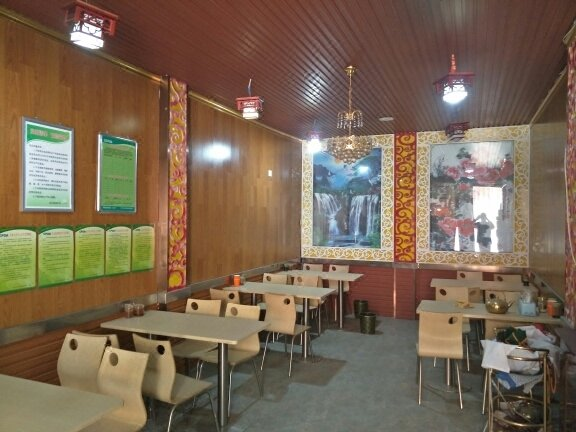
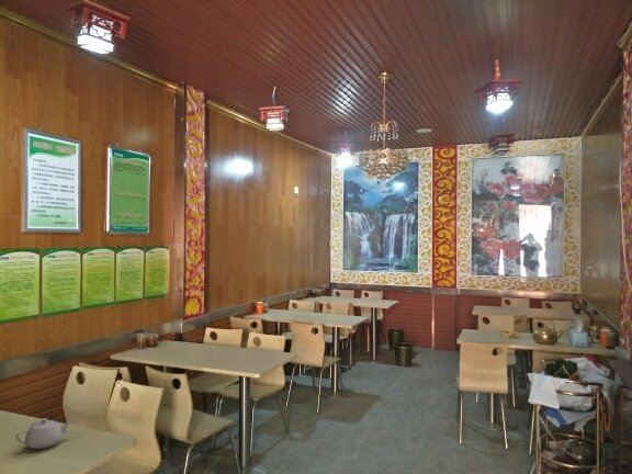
+ teapot (45, 431)
